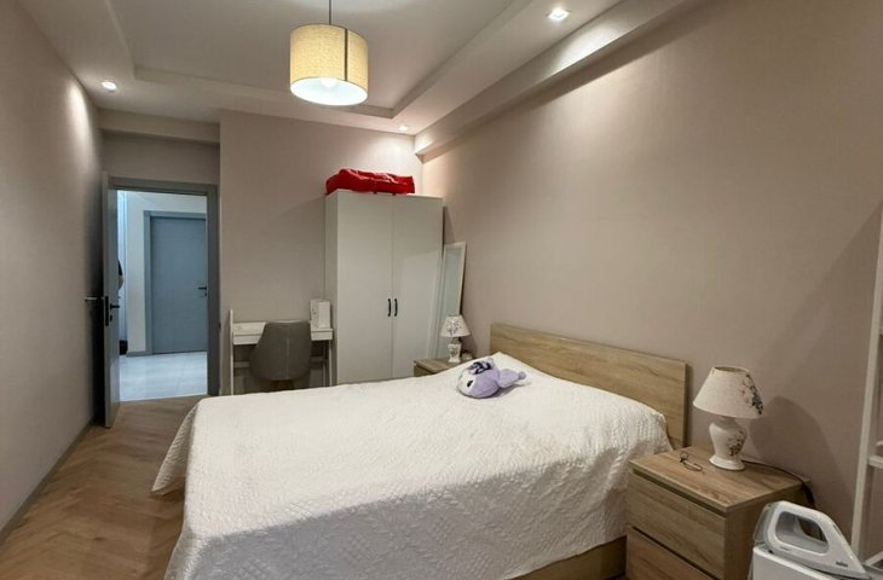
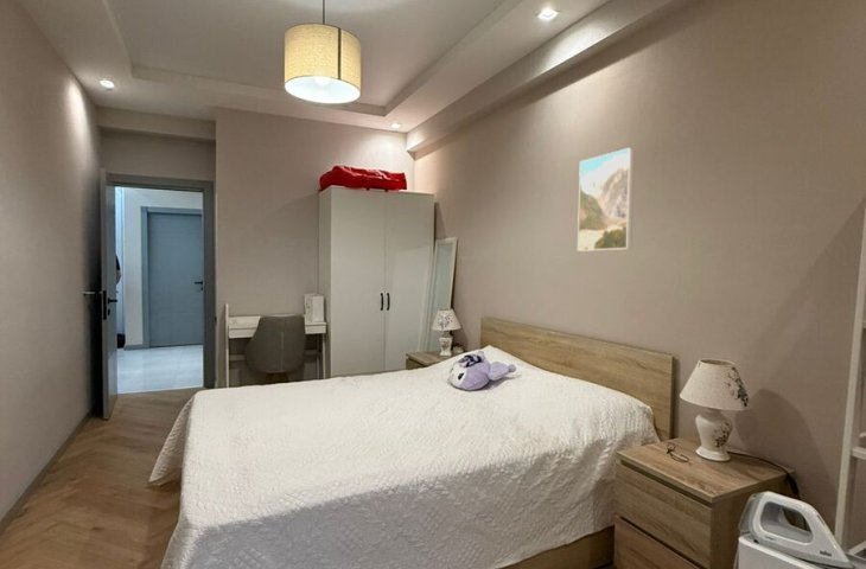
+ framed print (604, 203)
